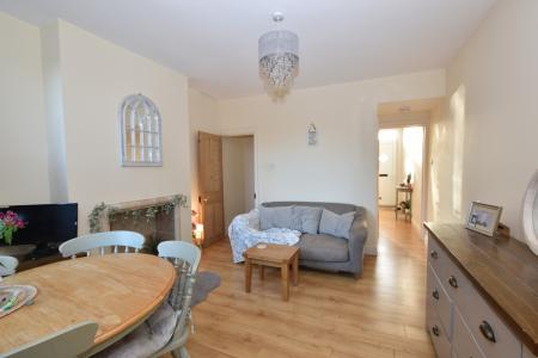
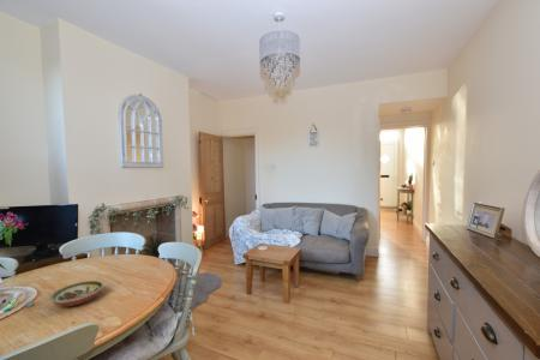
+ decorative bowl (78, 295)
